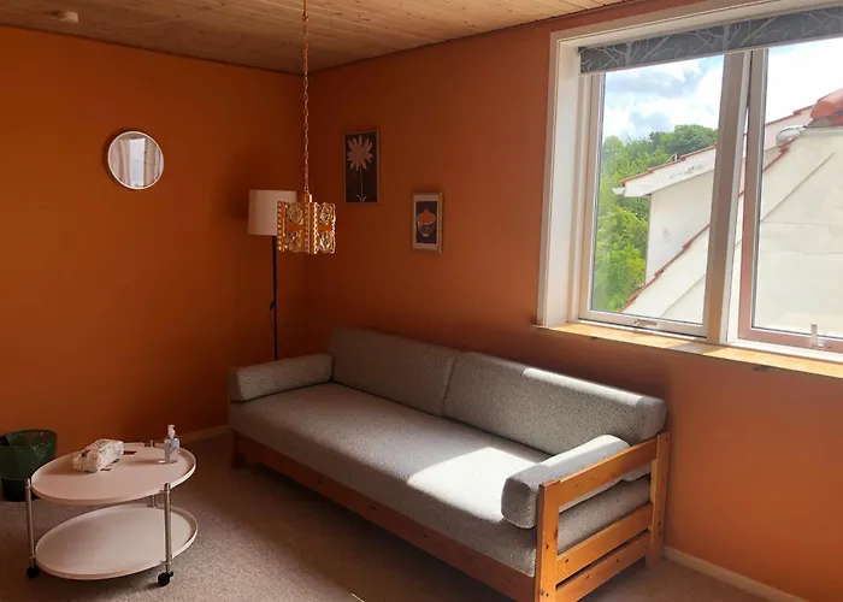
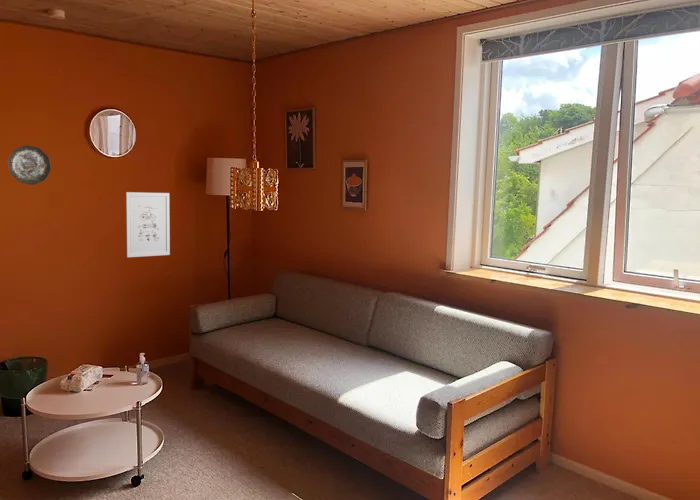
+ wall art (148, 224)
+ decorative plate (29, 165)
